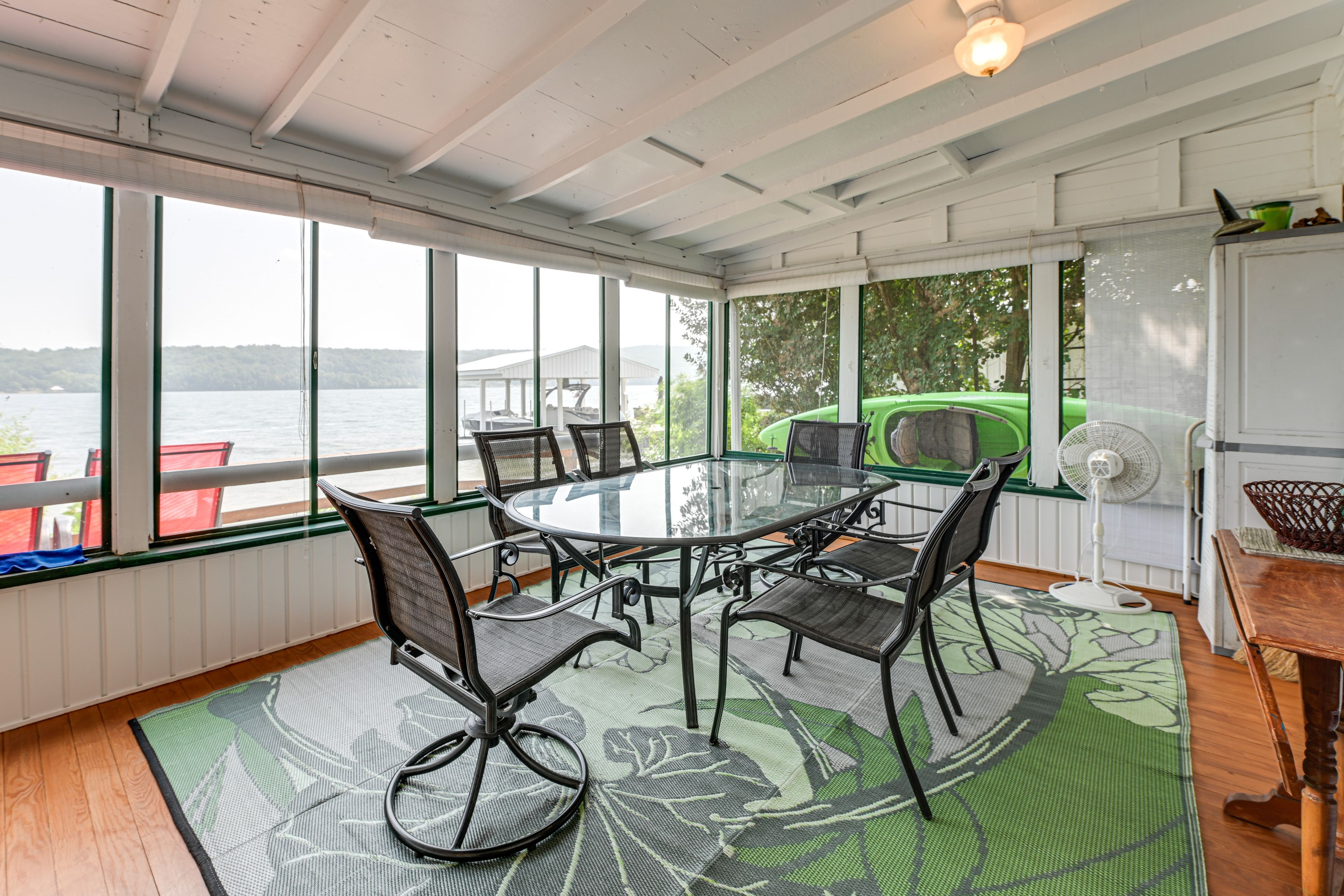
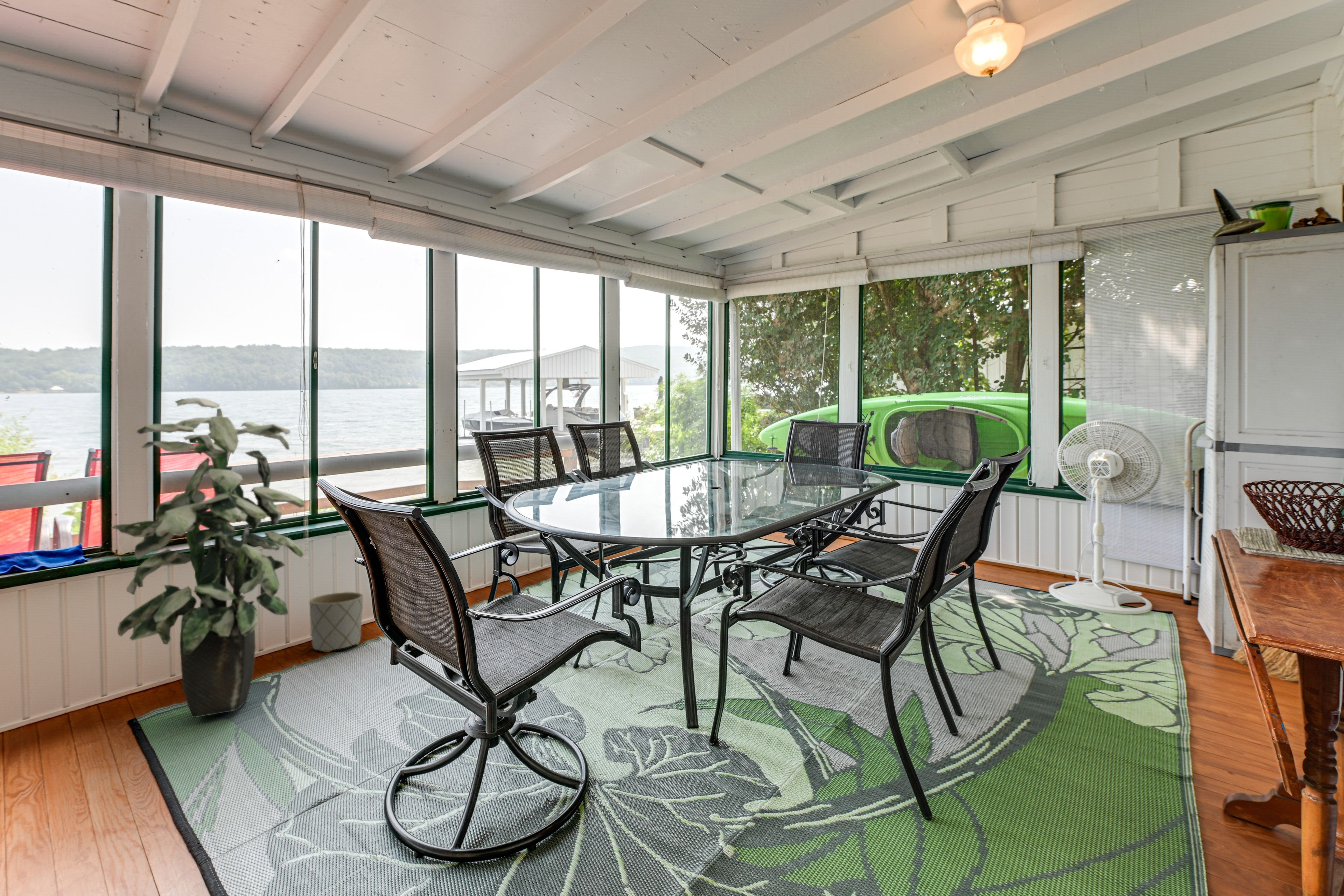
+ indoor plant (211, 554)
+ planter (337, 622)
